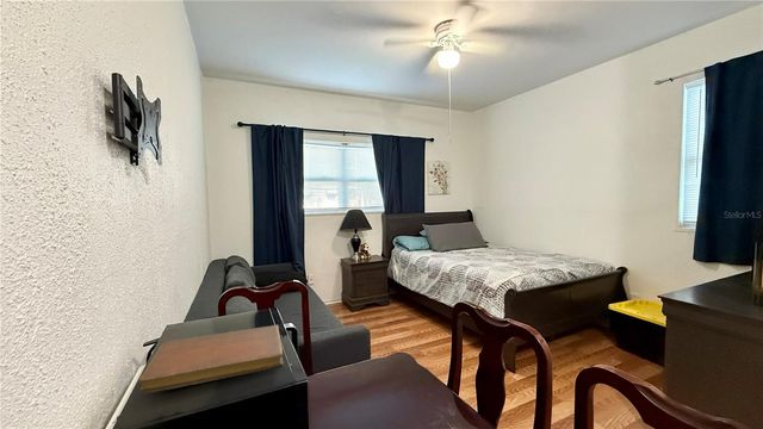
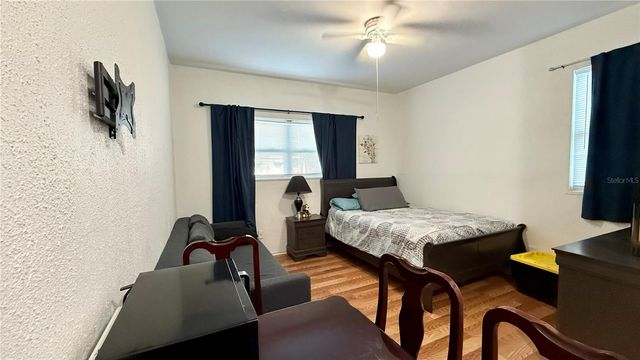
- notebook (221, 353)
